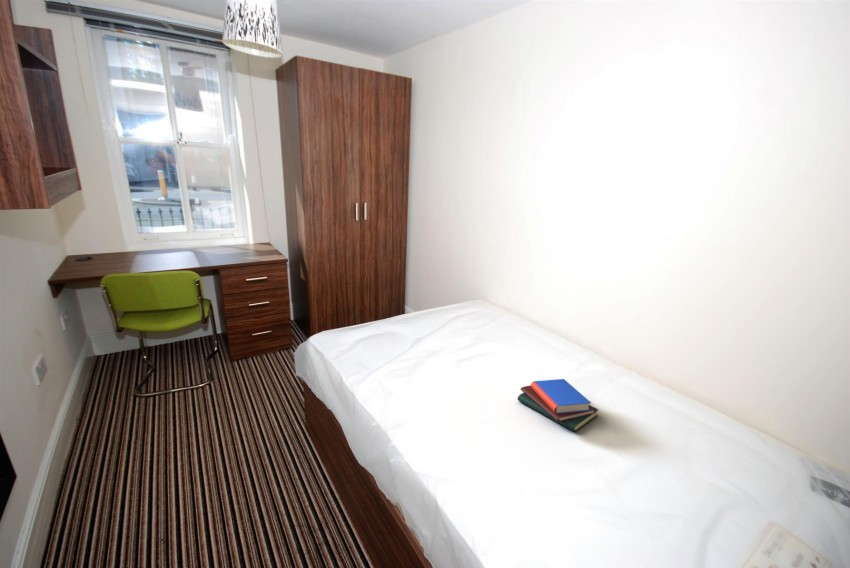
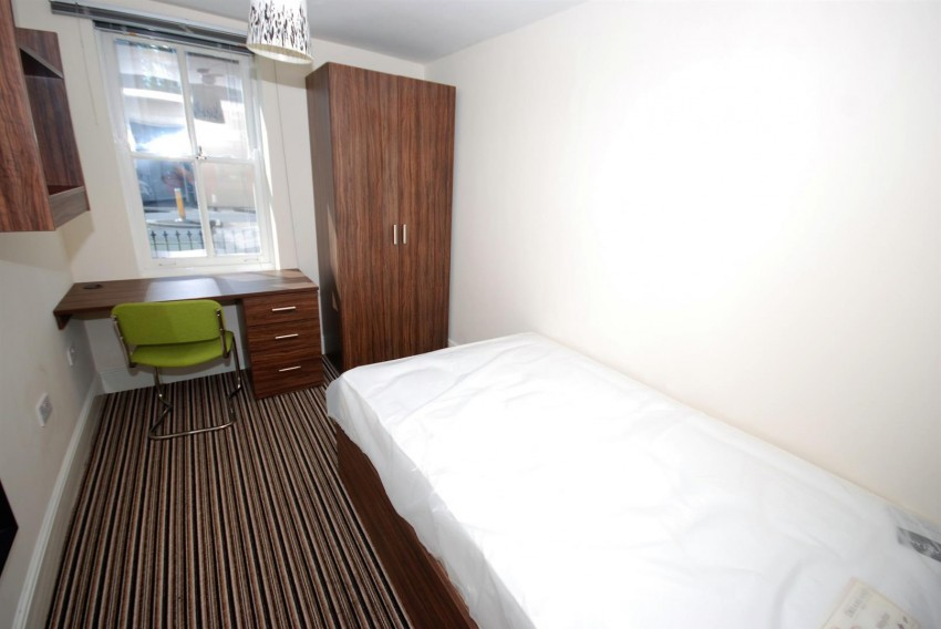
- book (556, 399)
